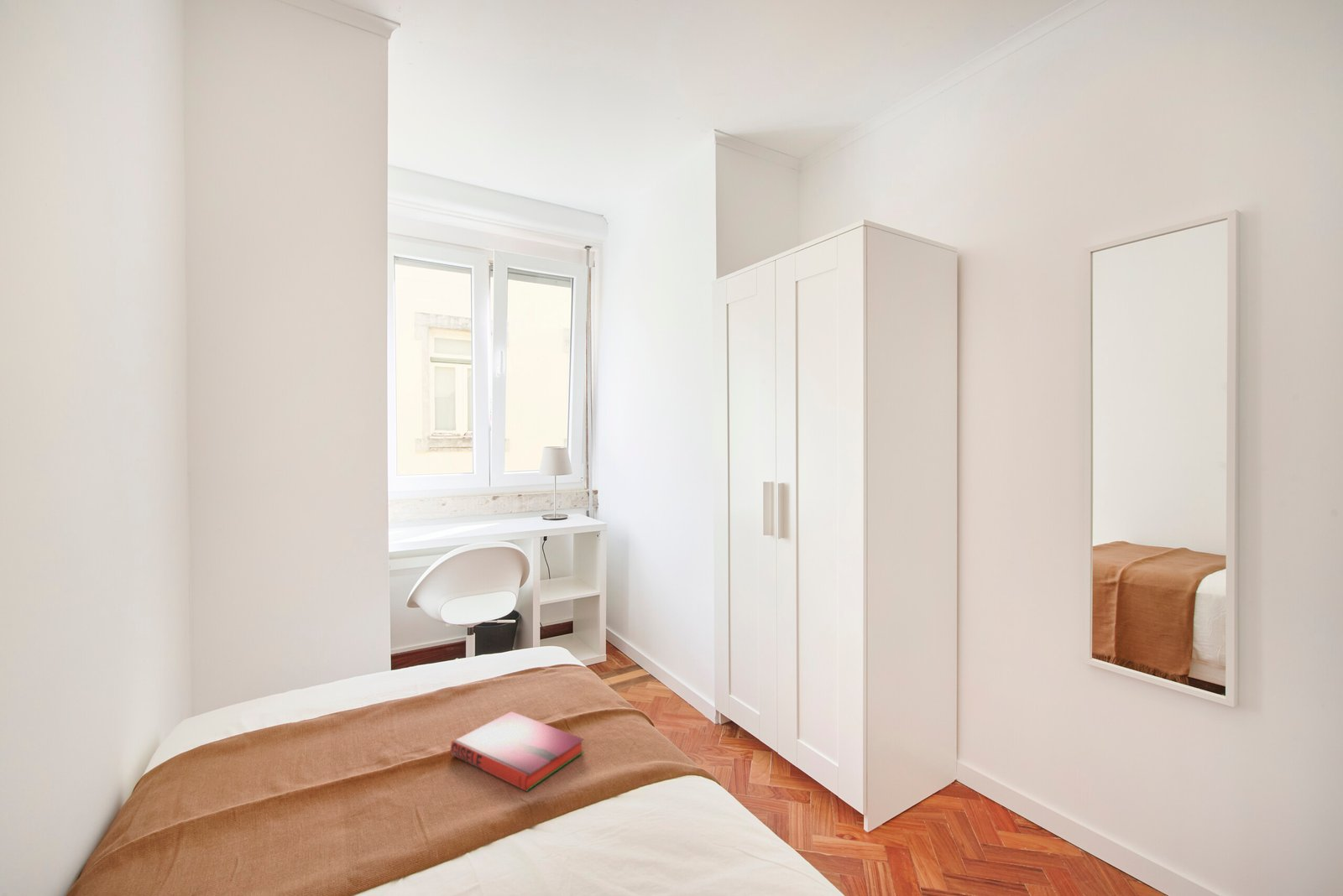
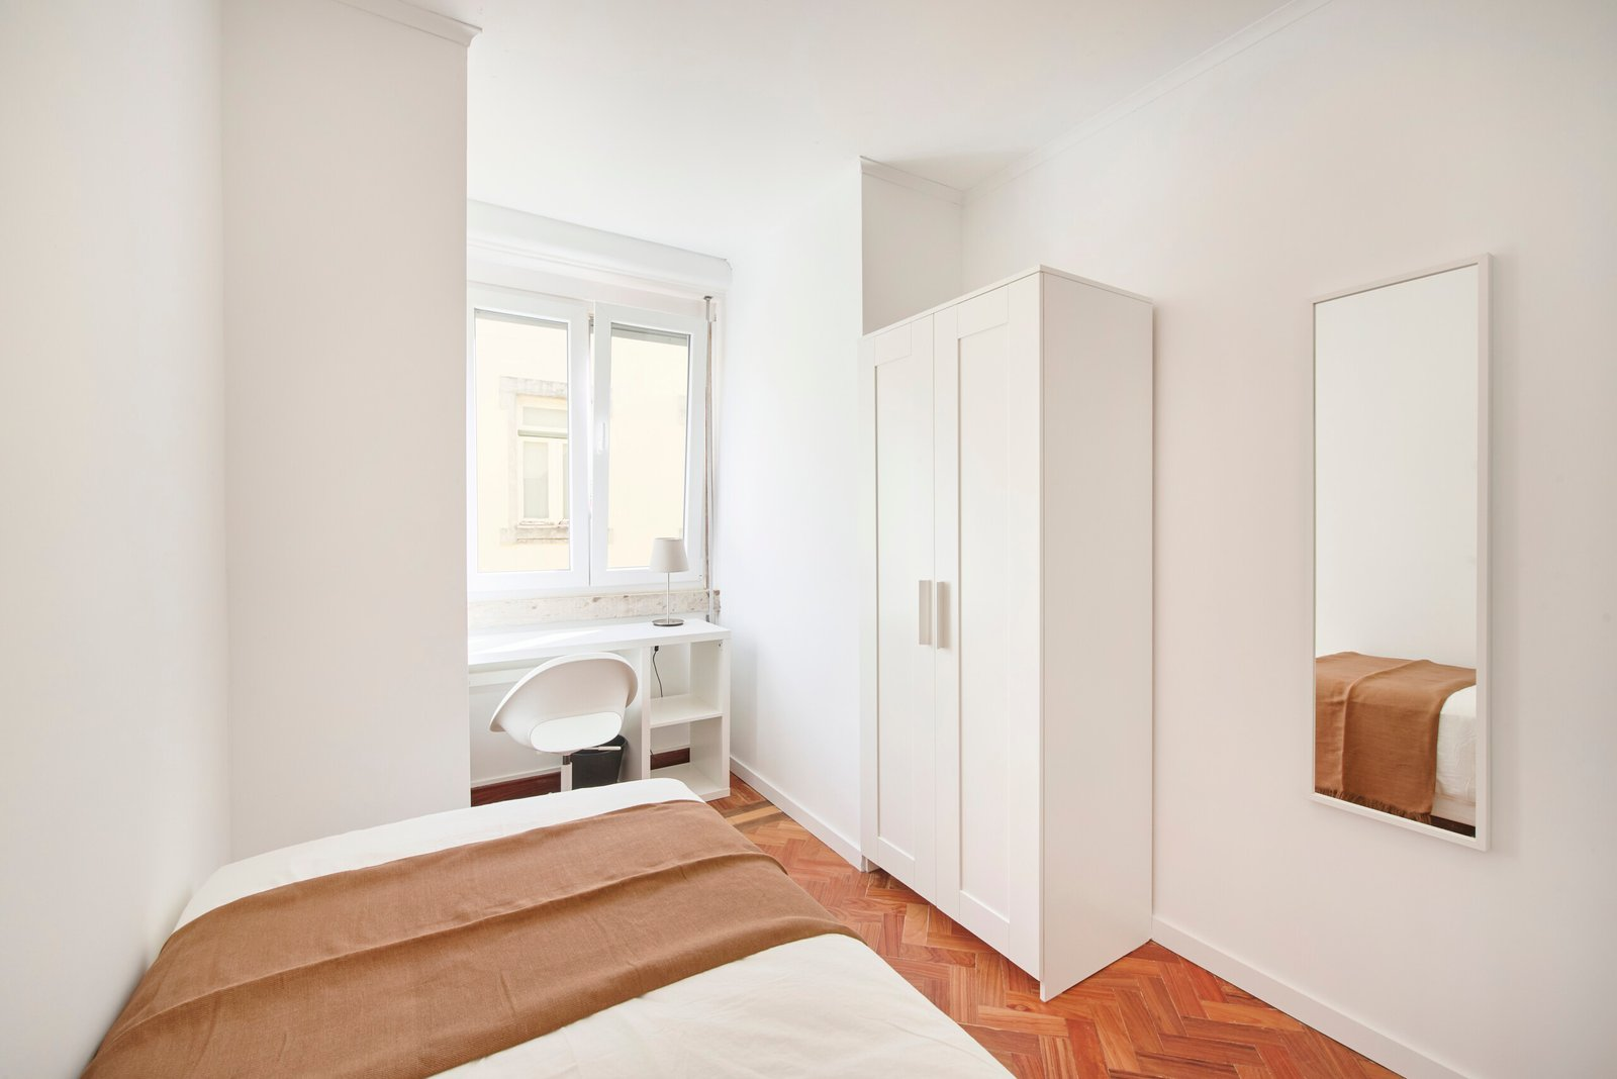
- hardback book (517, 747)
